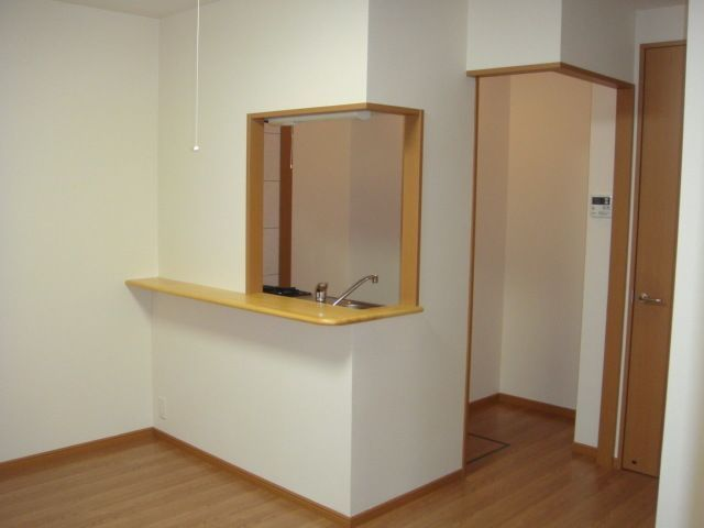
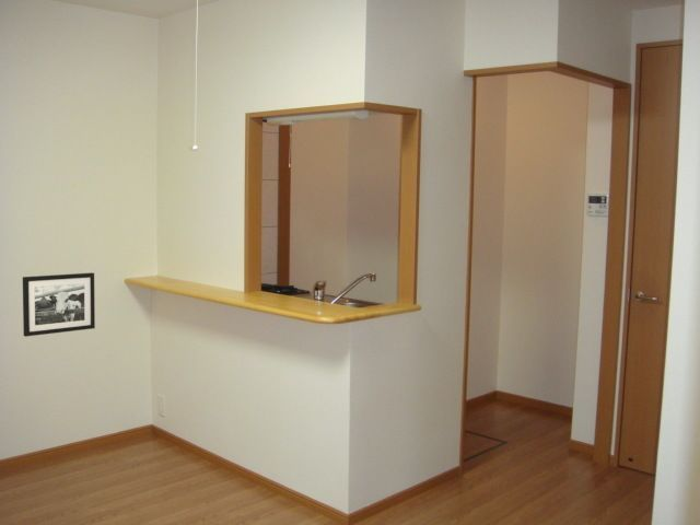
+ picture frame (59, 303)
